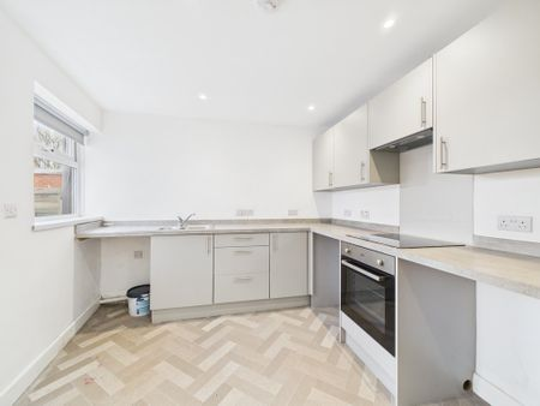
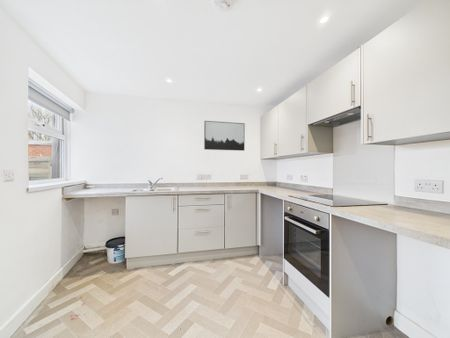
+ wall art (224, 136)
